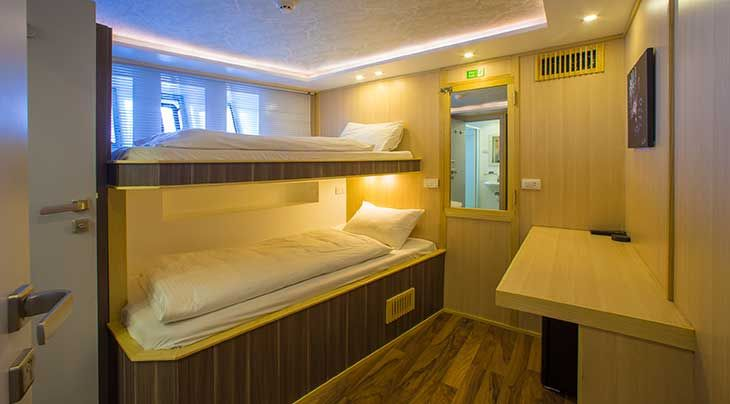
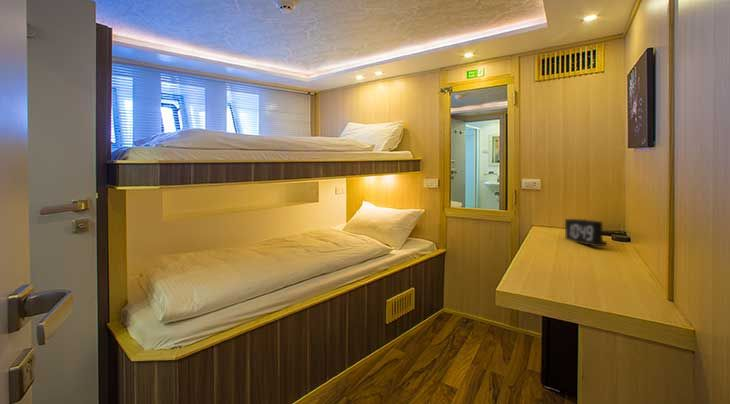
+ alarm clock (584, 231)
